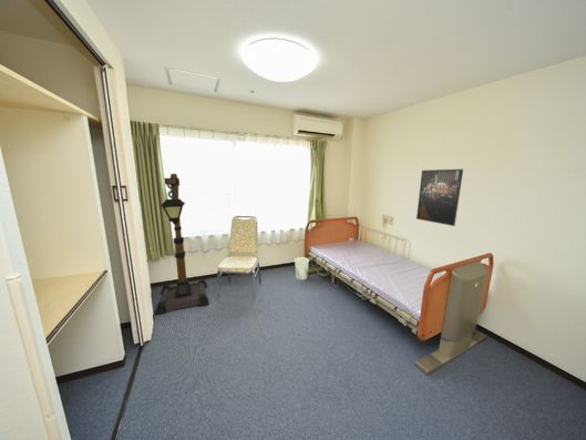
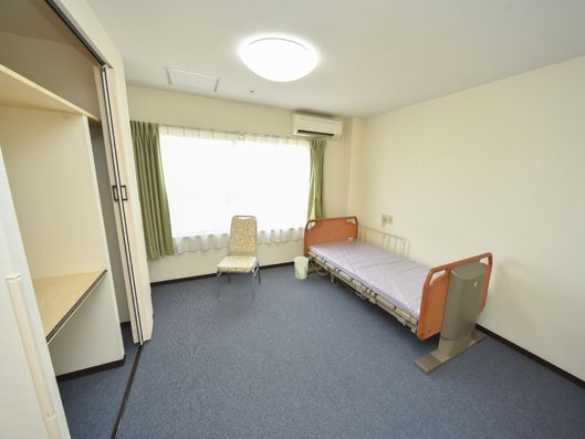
- floor lamp (178, 239)
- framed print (436, 196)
